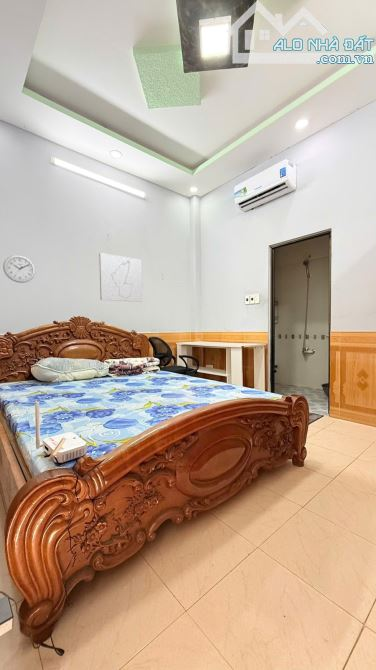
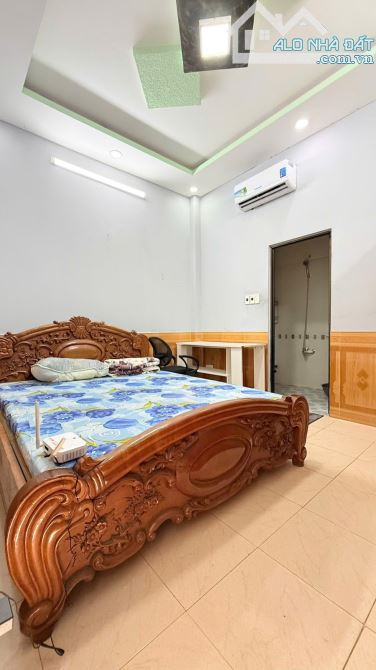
- wall clock (19, 268)
- wall art (121, 278)
